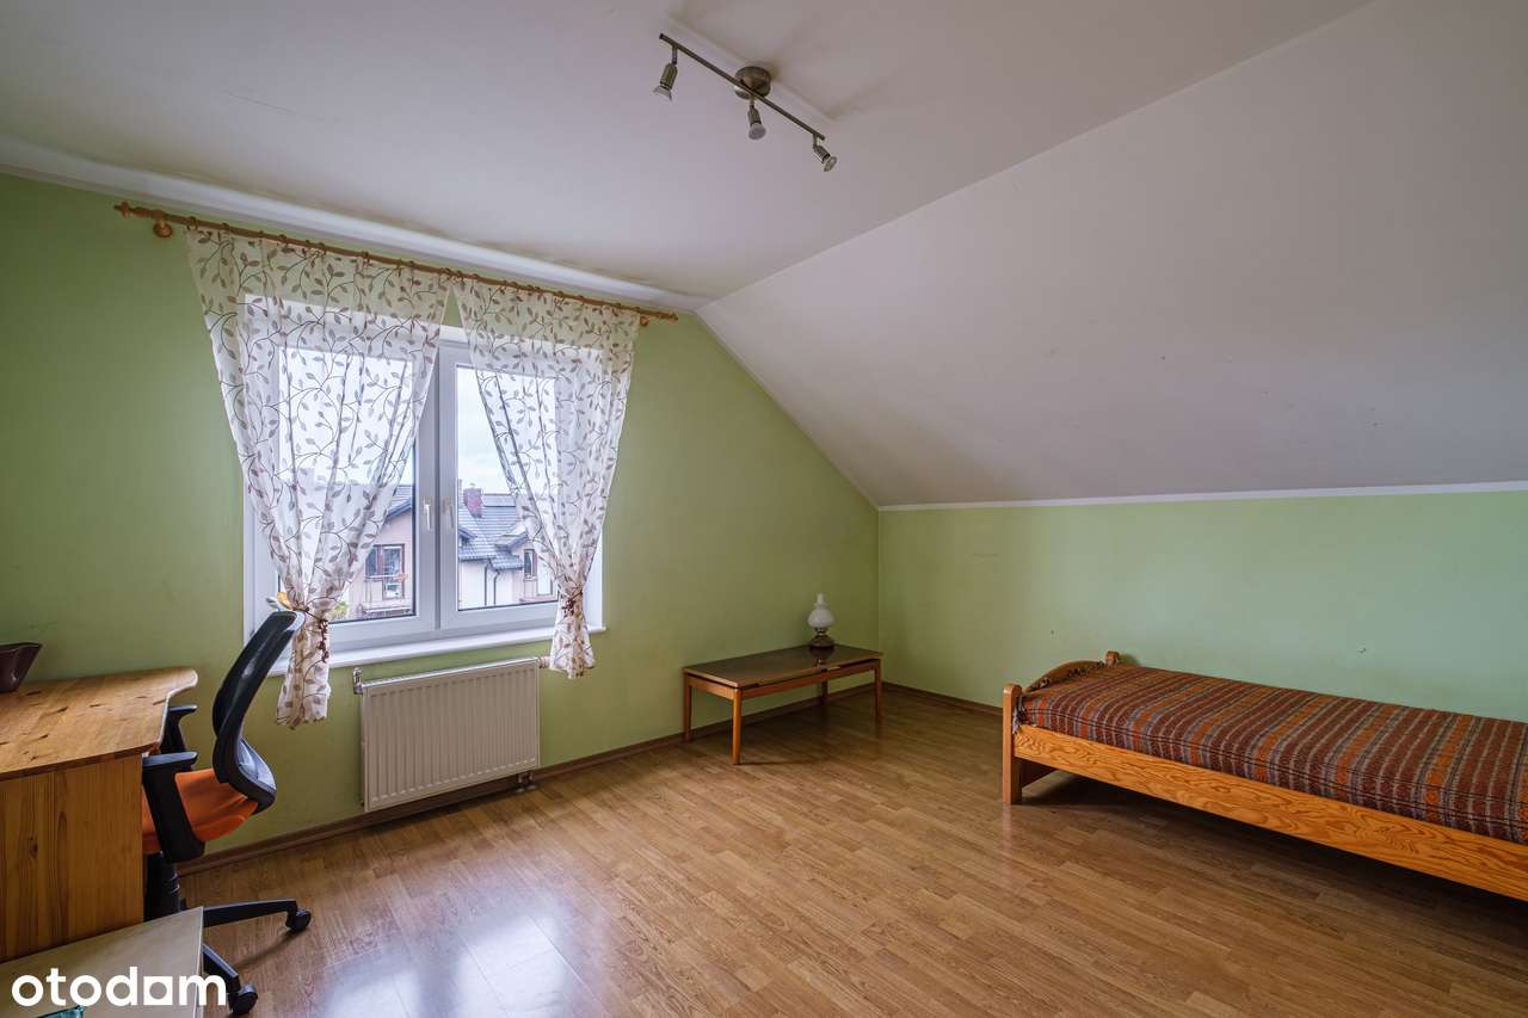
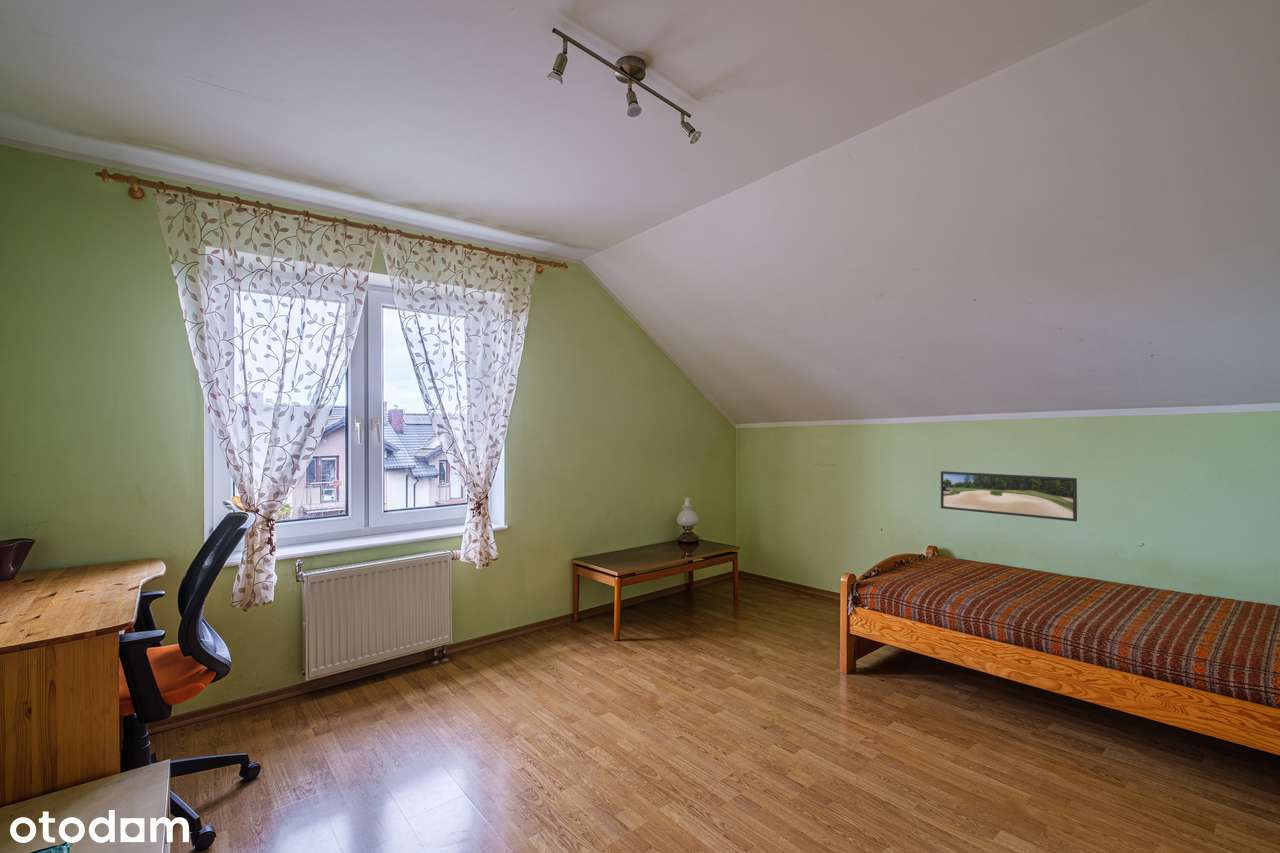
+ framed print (1003, 494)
